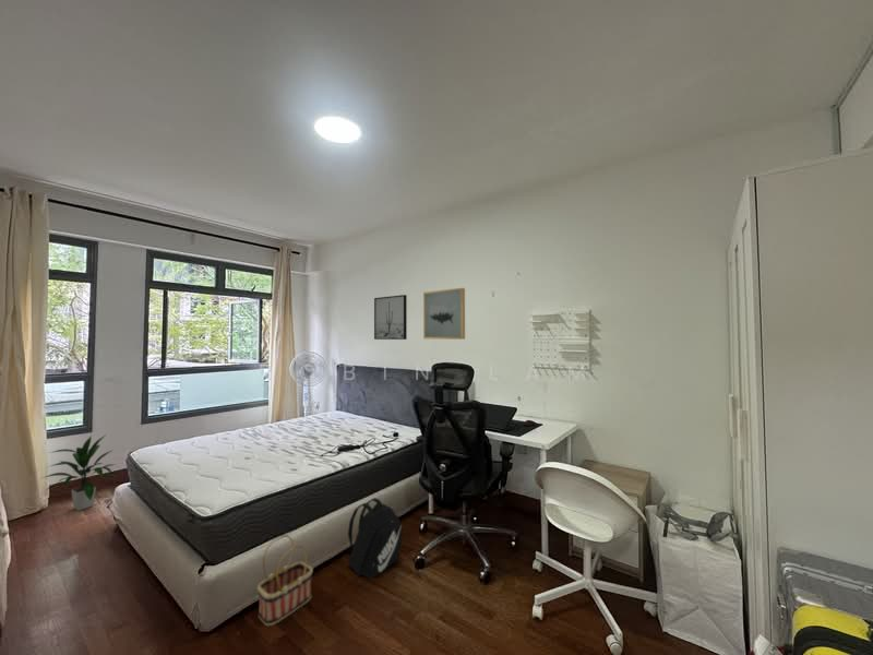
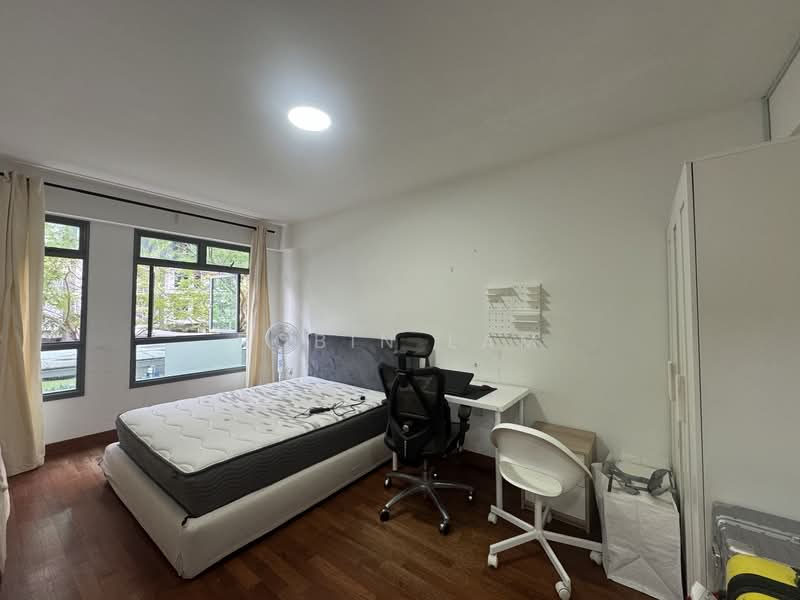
- basket (286, 573)
- backpack (372, 531)
- wall art (390, 318)
- wall art (443, 314)
- indoor plant (83, 473)
